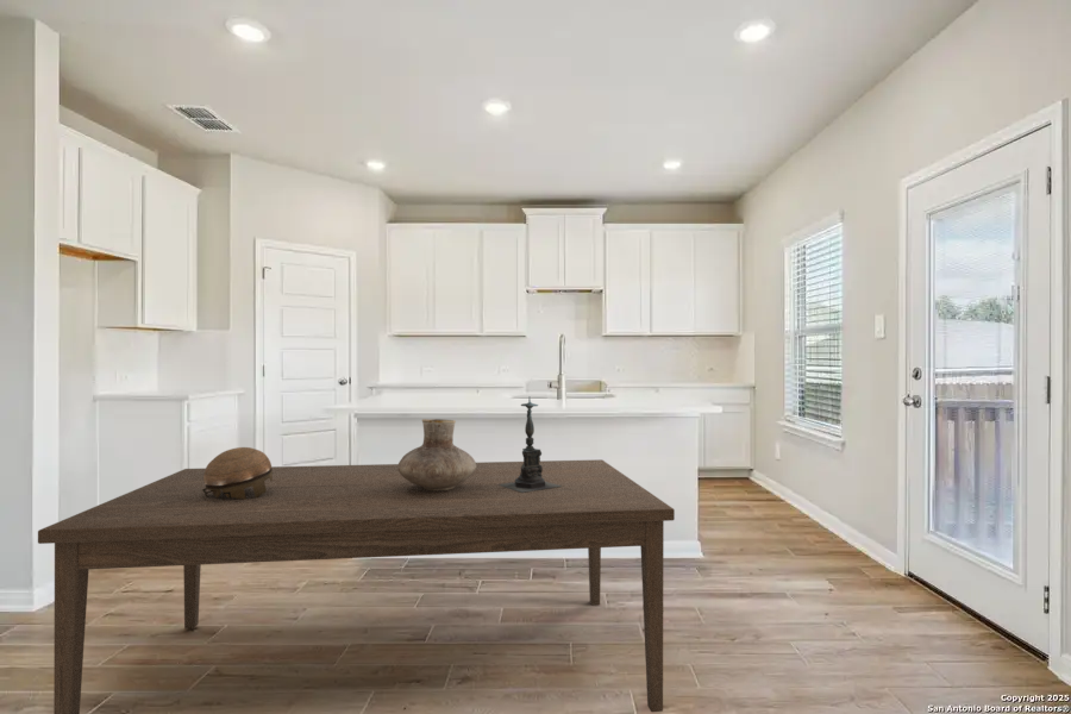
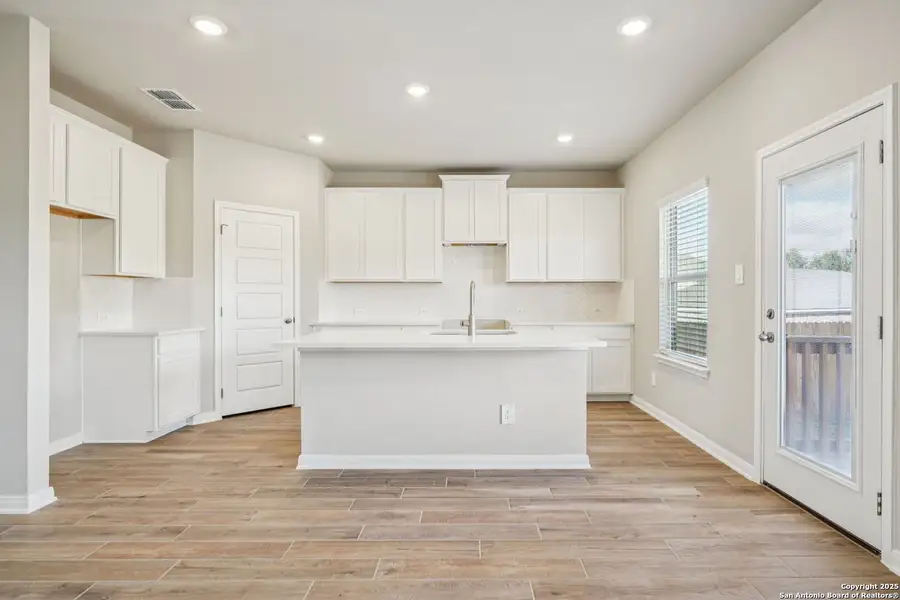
- candle holder (530, 437)
- vase (437, 452)
- decorative bowl (239, 470)
- dining table (393, 556)
